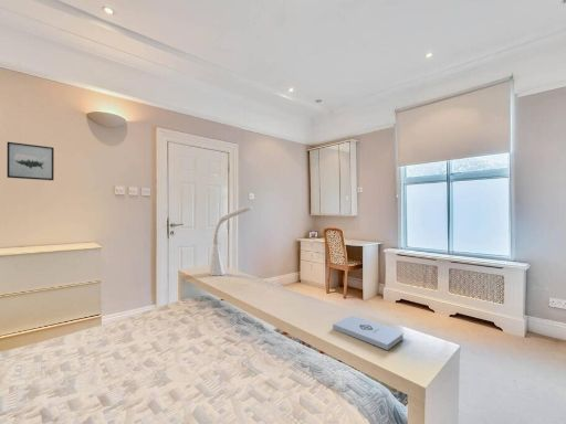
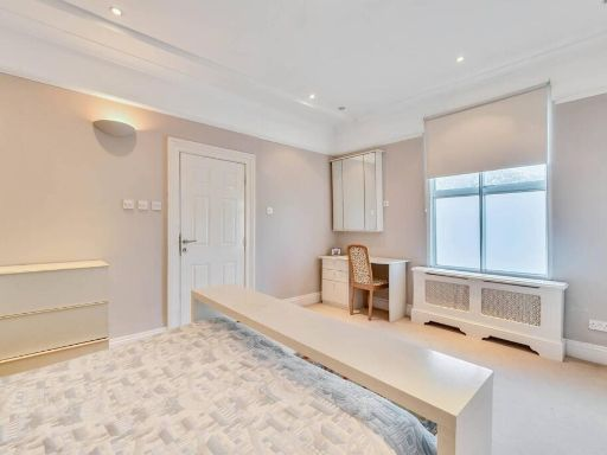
- wall art (31, 161)
- notepad (367, 330)
- desk lamp (218, 245)
